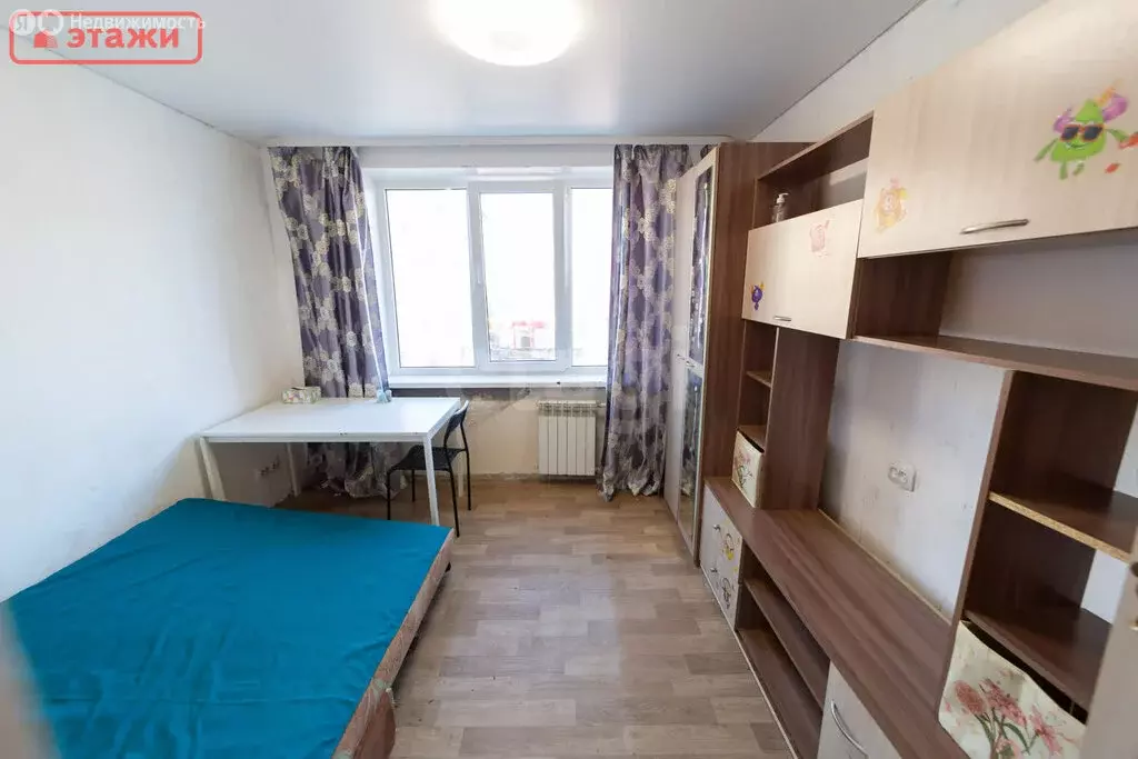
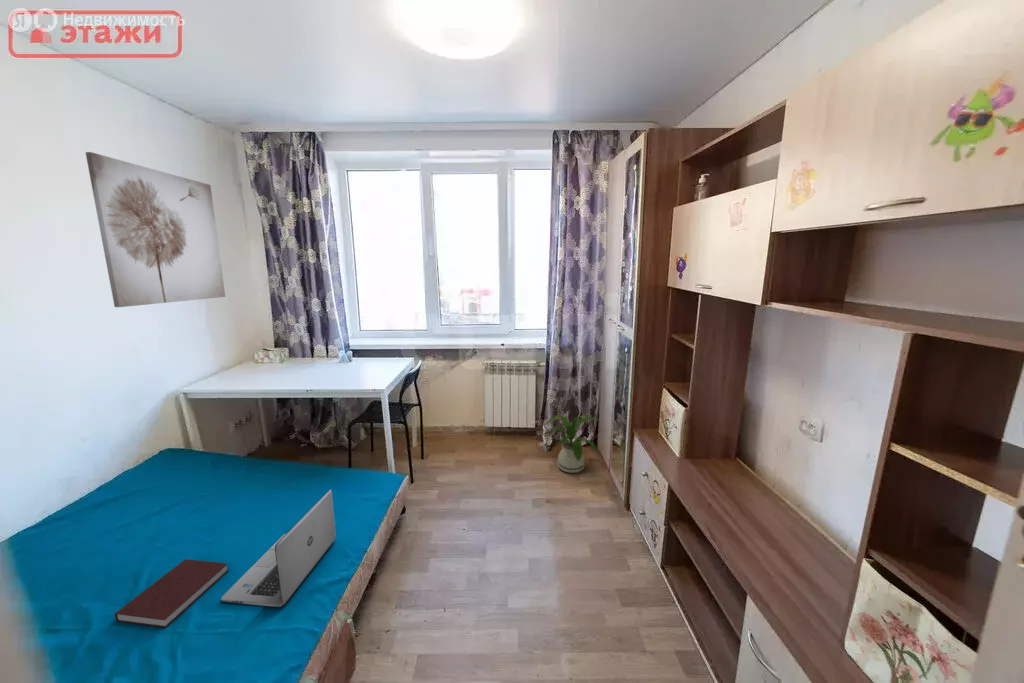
+ house plant (572, 436)
+ wall art (168, 238)
+ laptop (281, 541)
+ notebook (176, 590)
